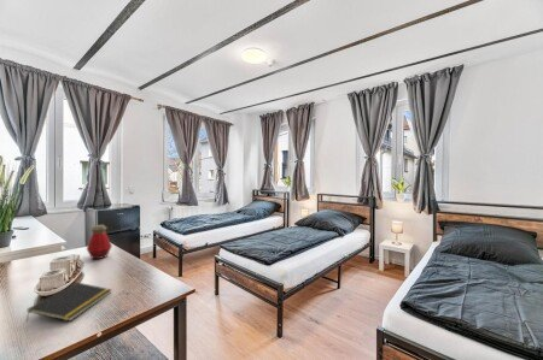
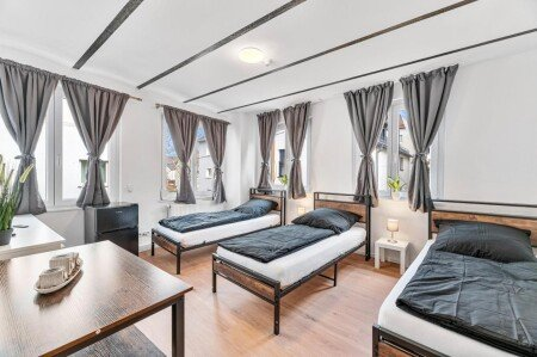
- notepad (74, 299)
- bottle (99, 241)
